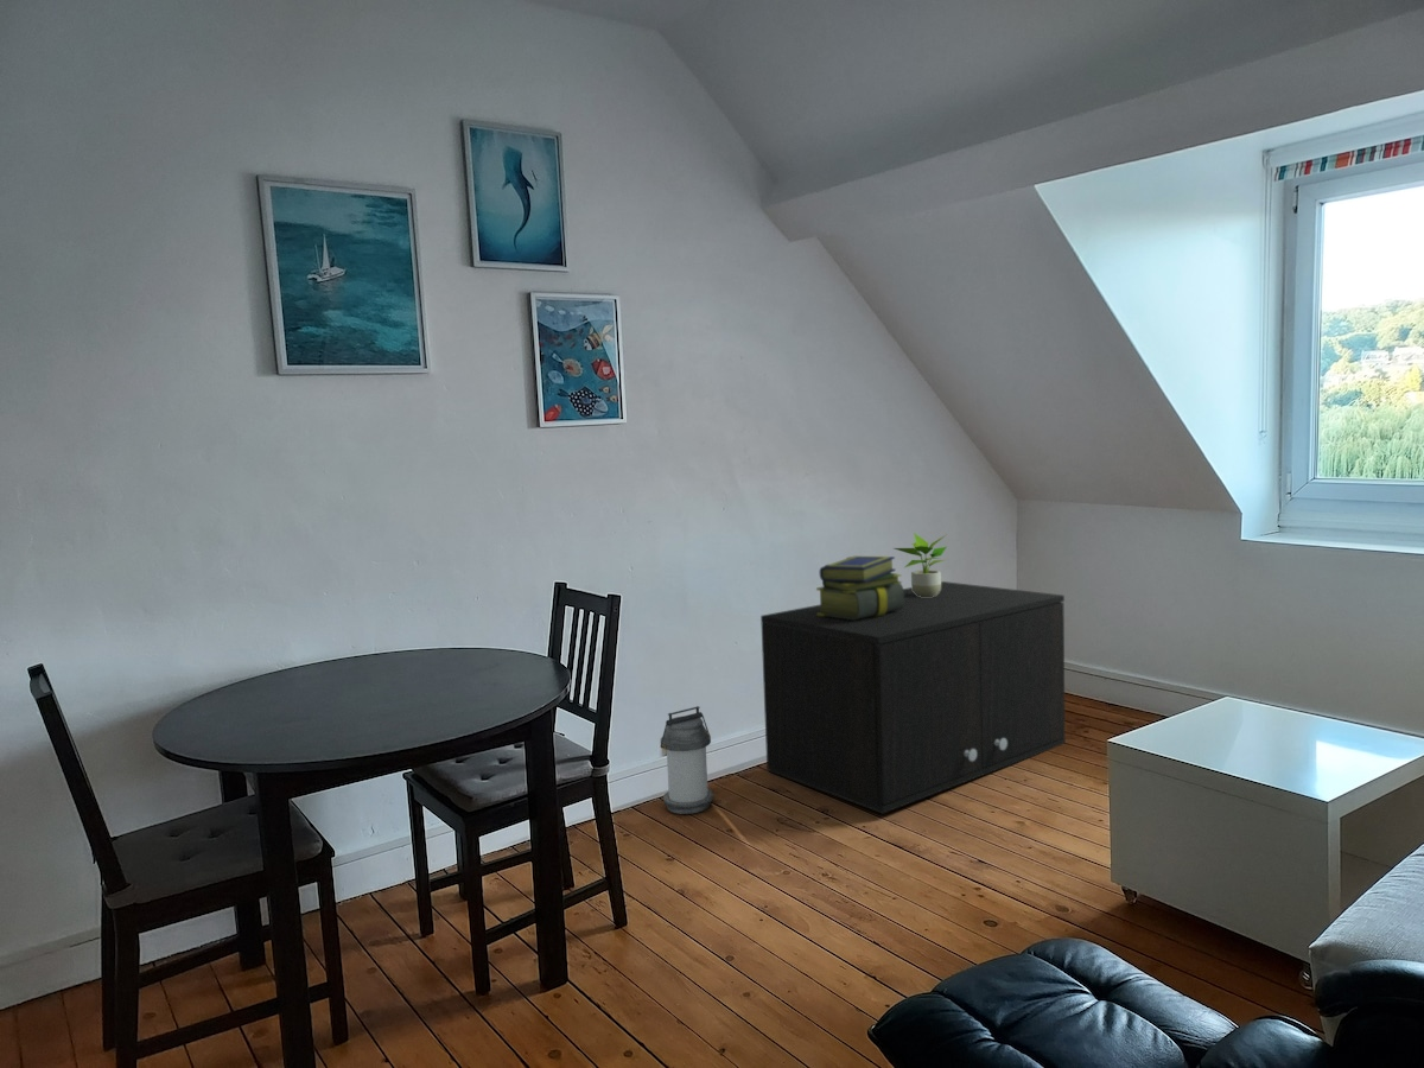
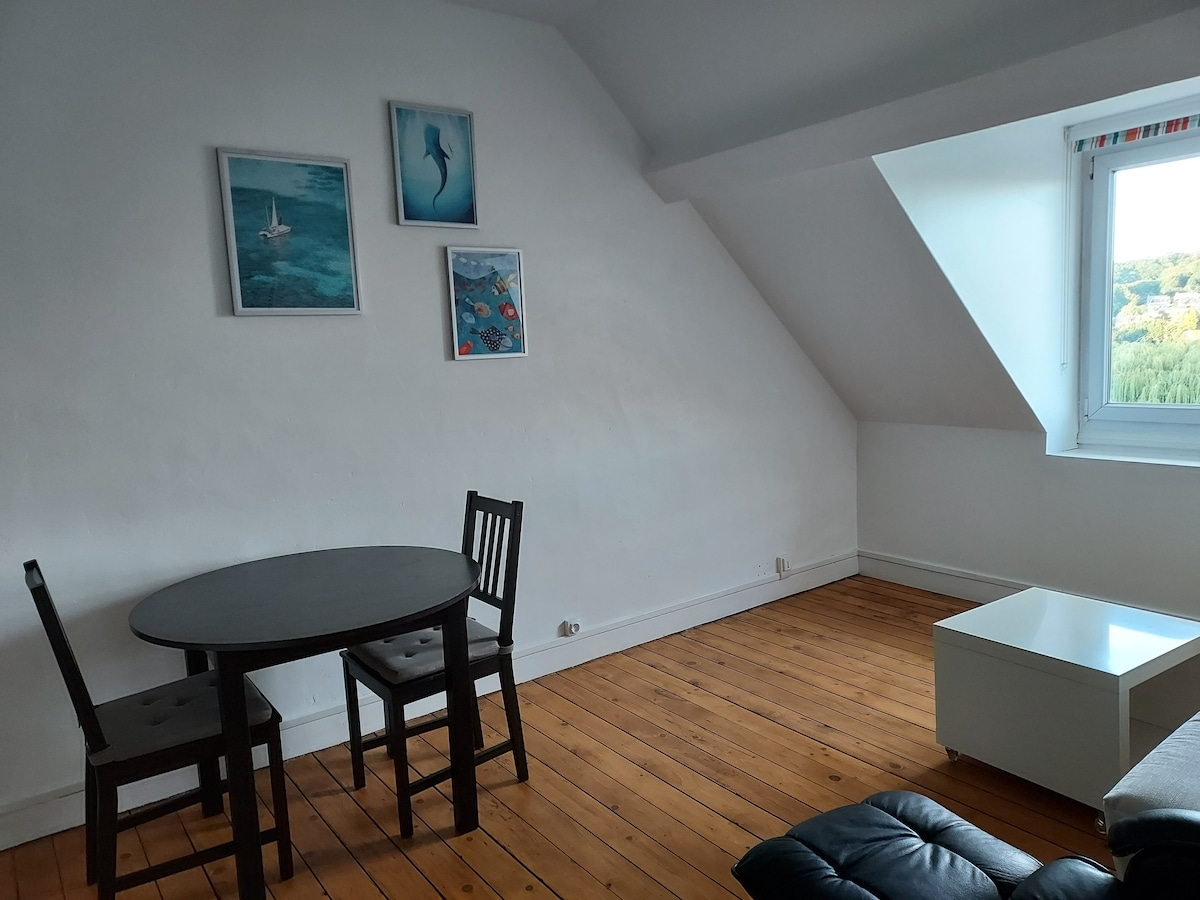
- storage cabinet (920, 681)
- lantern (686, 757)
- potted plant (920, 561)
- stack of books (859, 586)
